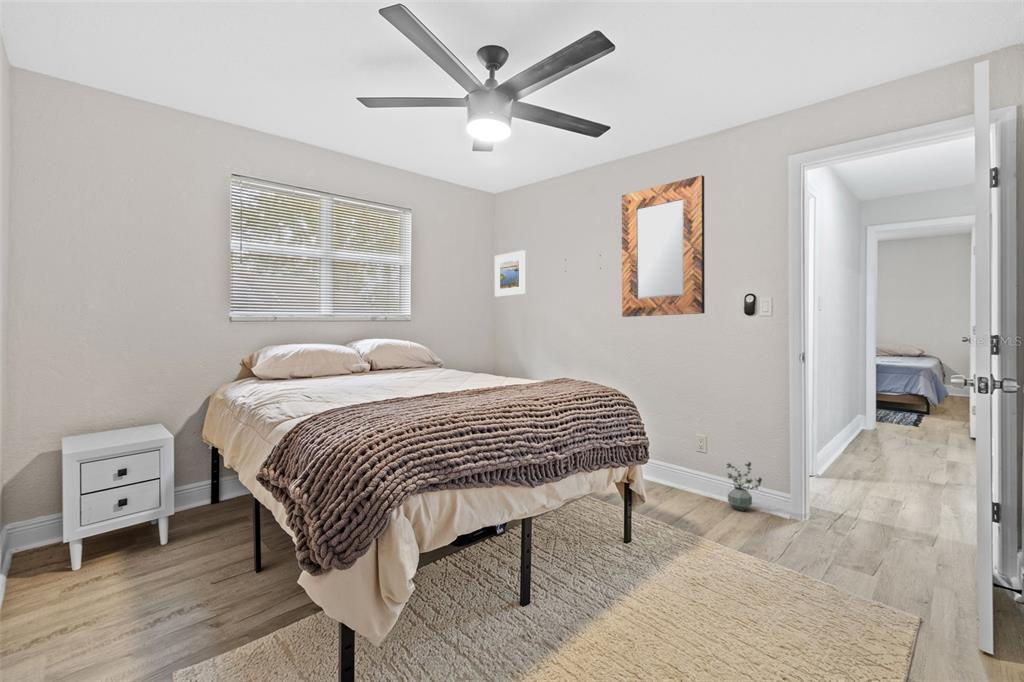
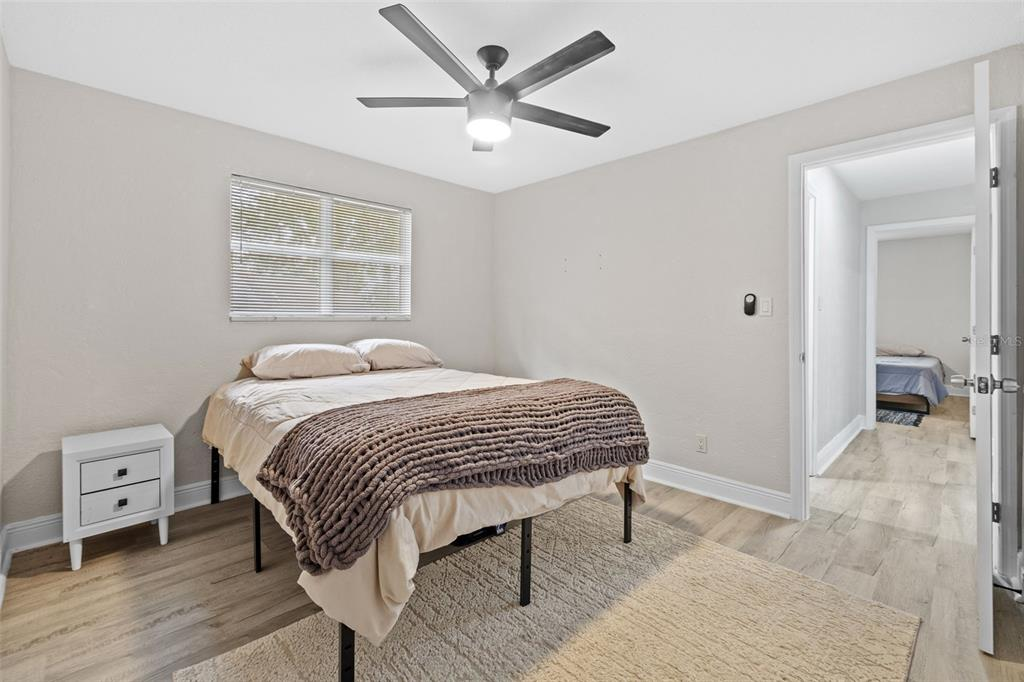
- home mirror (660, 250)
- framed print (509, 274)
- potted plant (743, 484)
